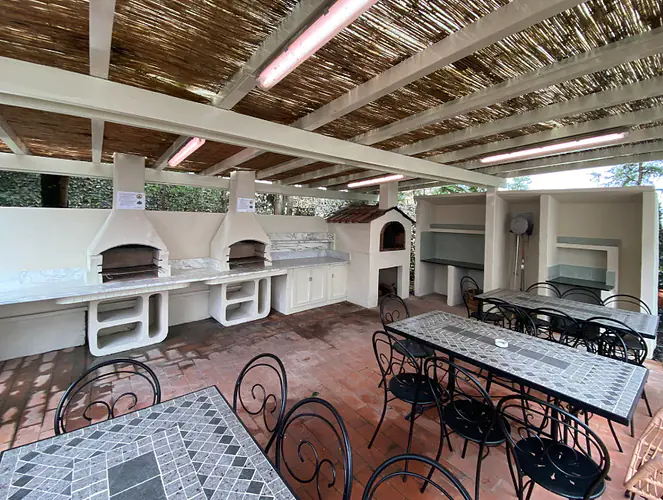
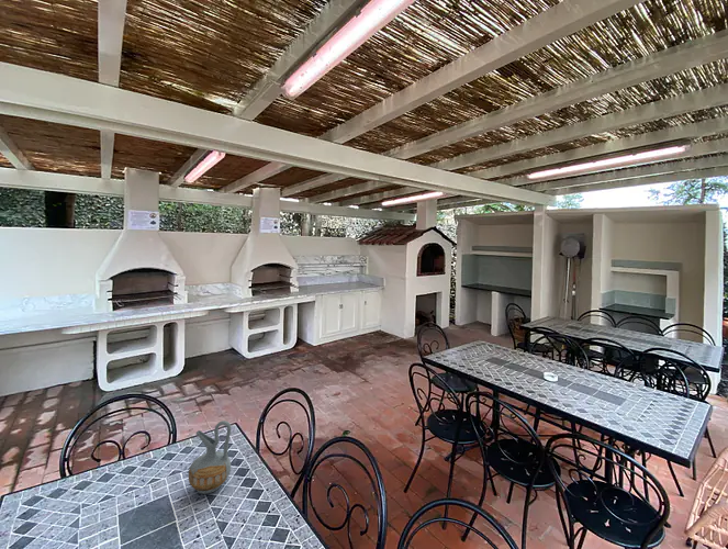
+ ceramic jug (210, 453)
